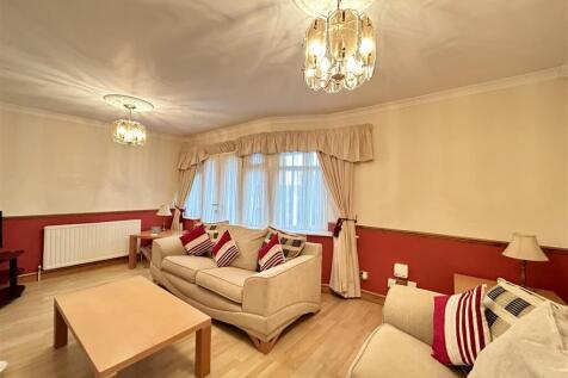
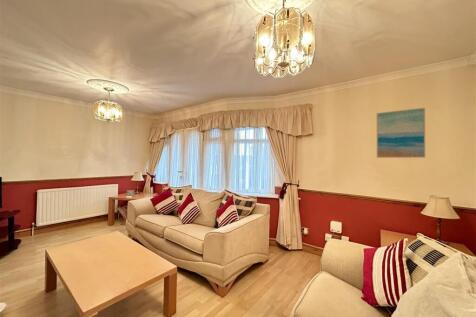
+ wall art (399, 134)
